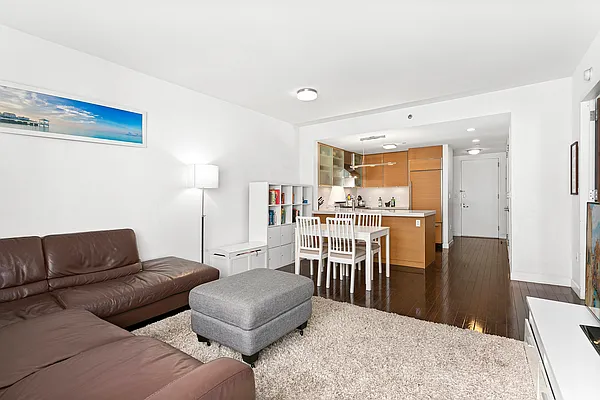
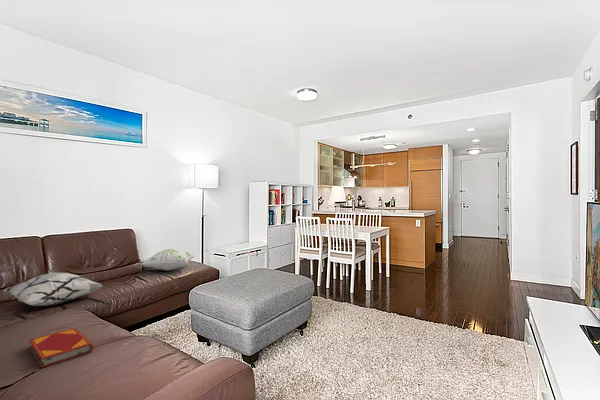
+ decorative pillow (169, 259)
+ decorative pillow (54, 288)
+ hardback book (60, 345)
